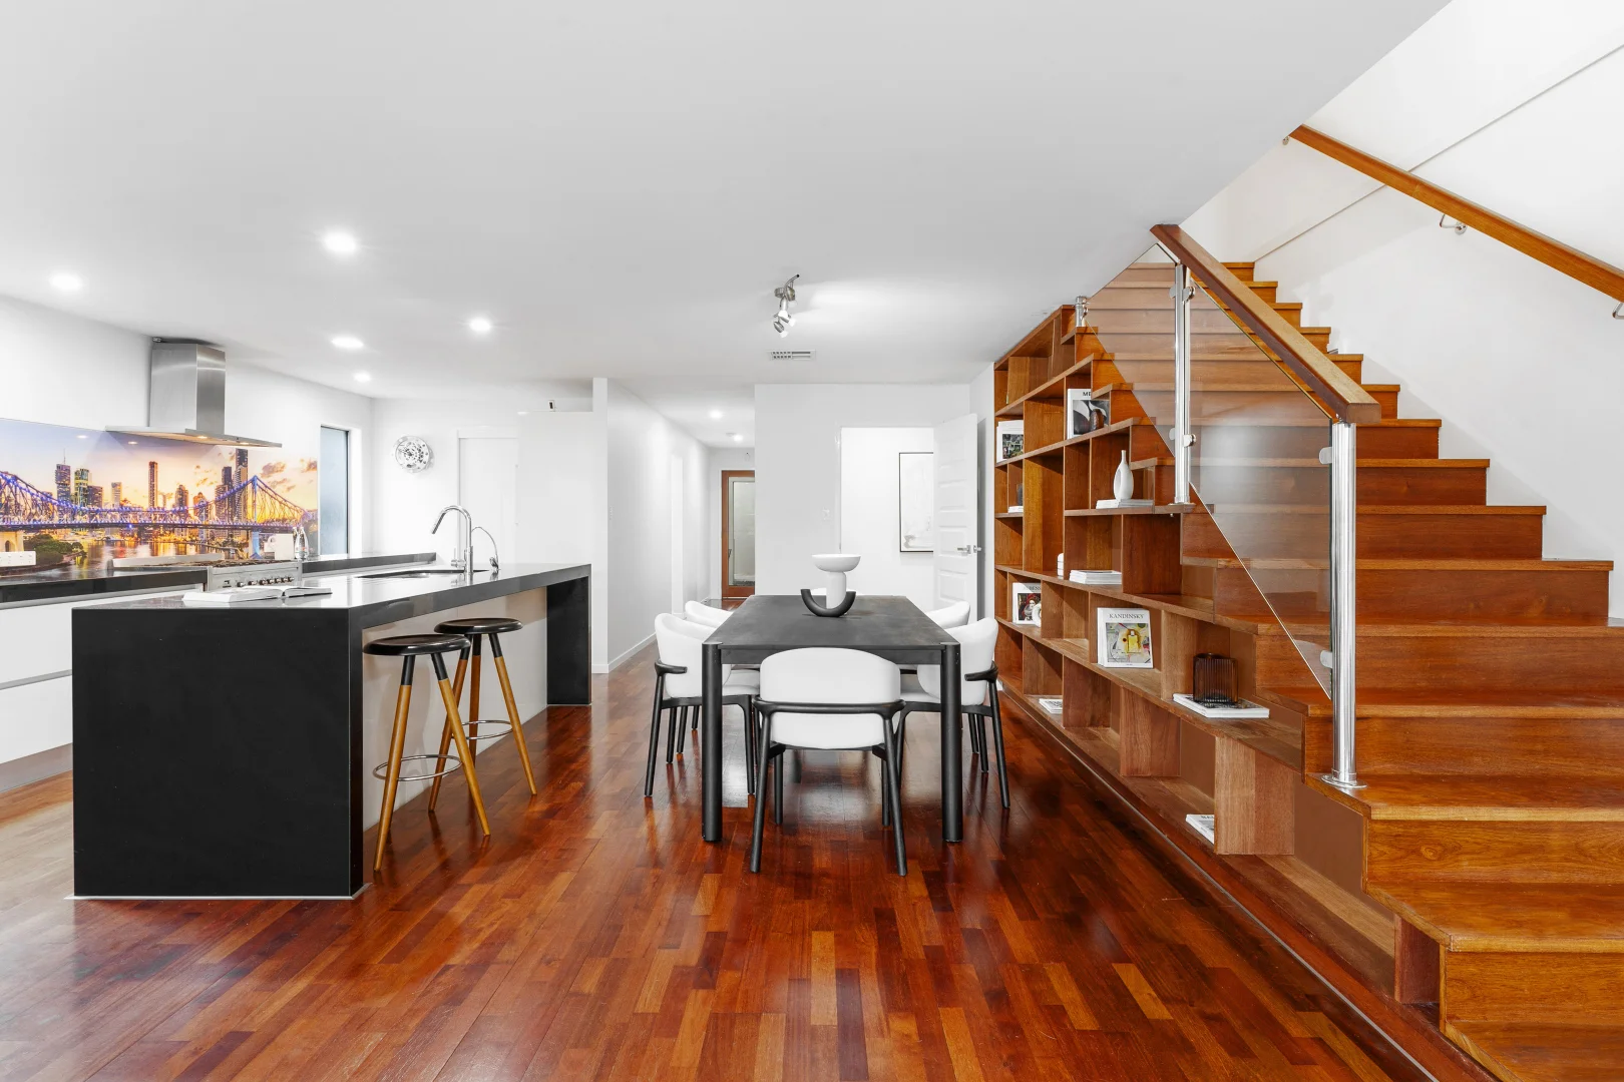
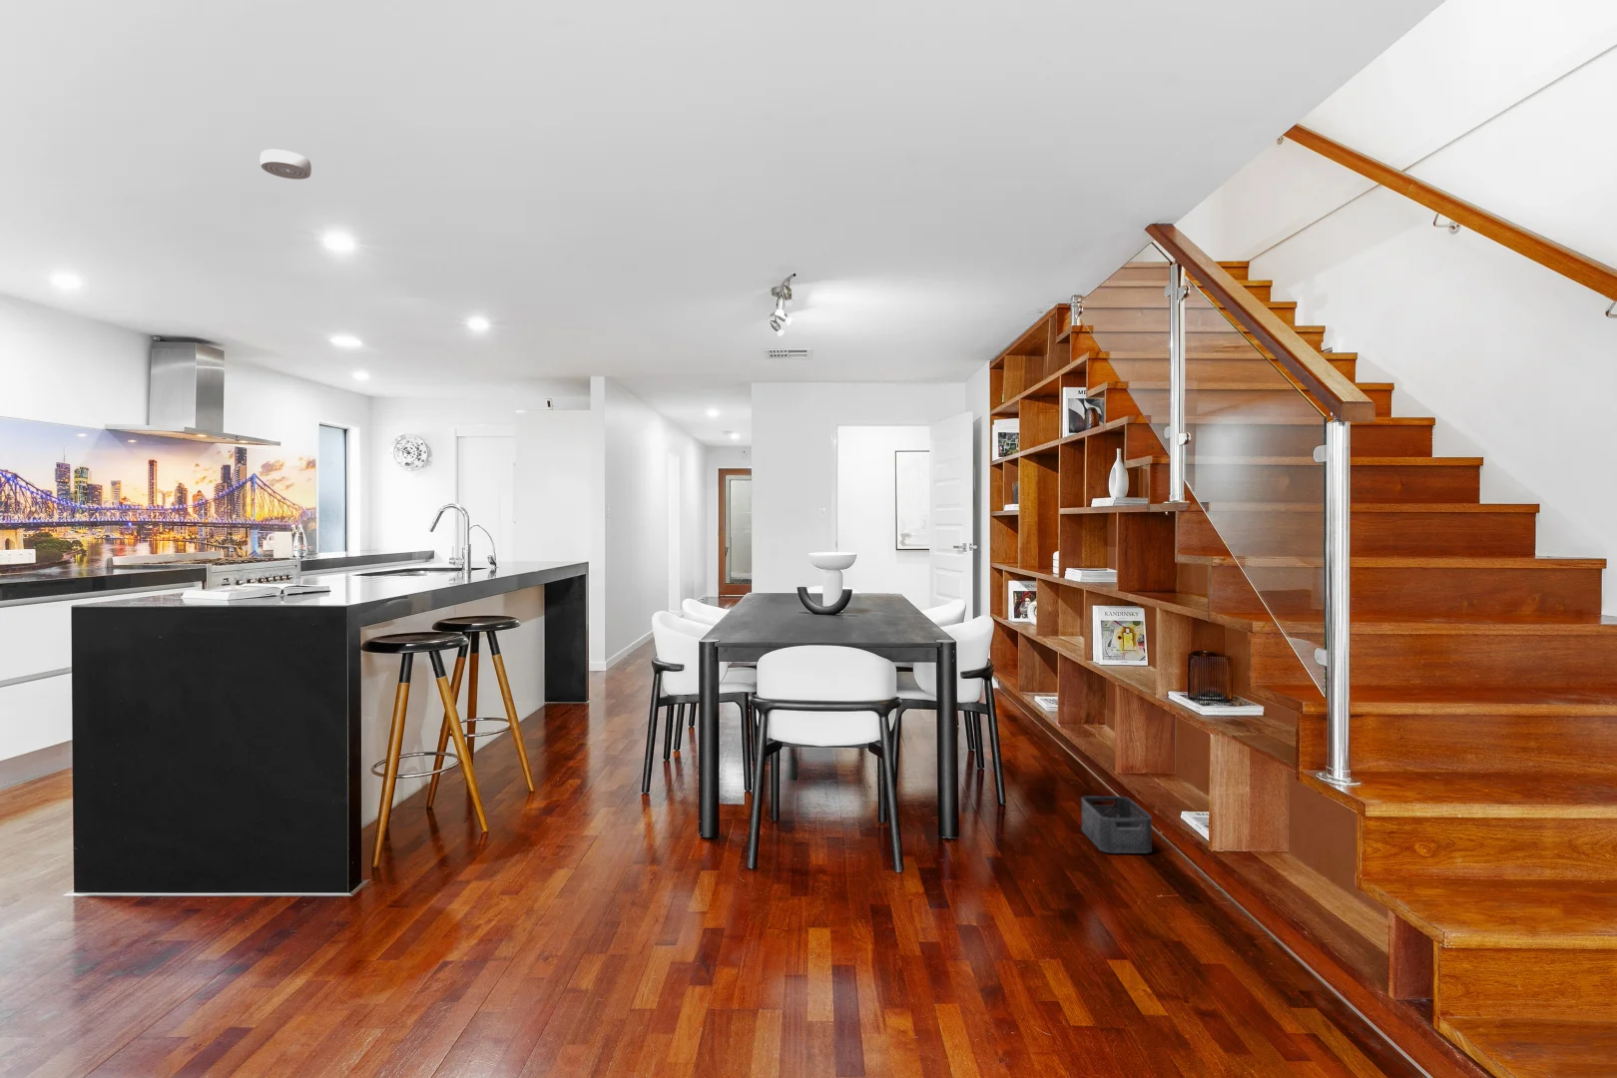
+ smoke detector (285, 164)
+ storage bin (1115, 823)
